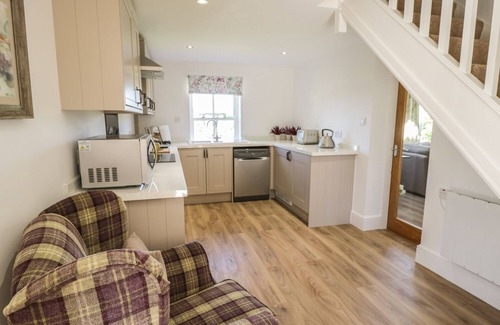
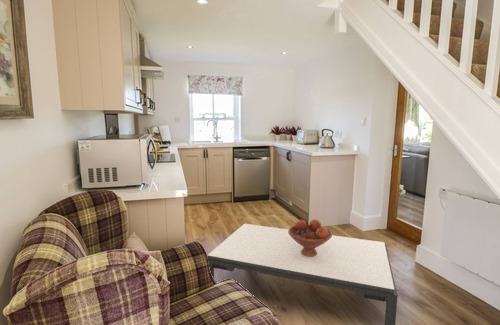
+ coffee table (300, 270)
+ fruit bowl (309, 238)
